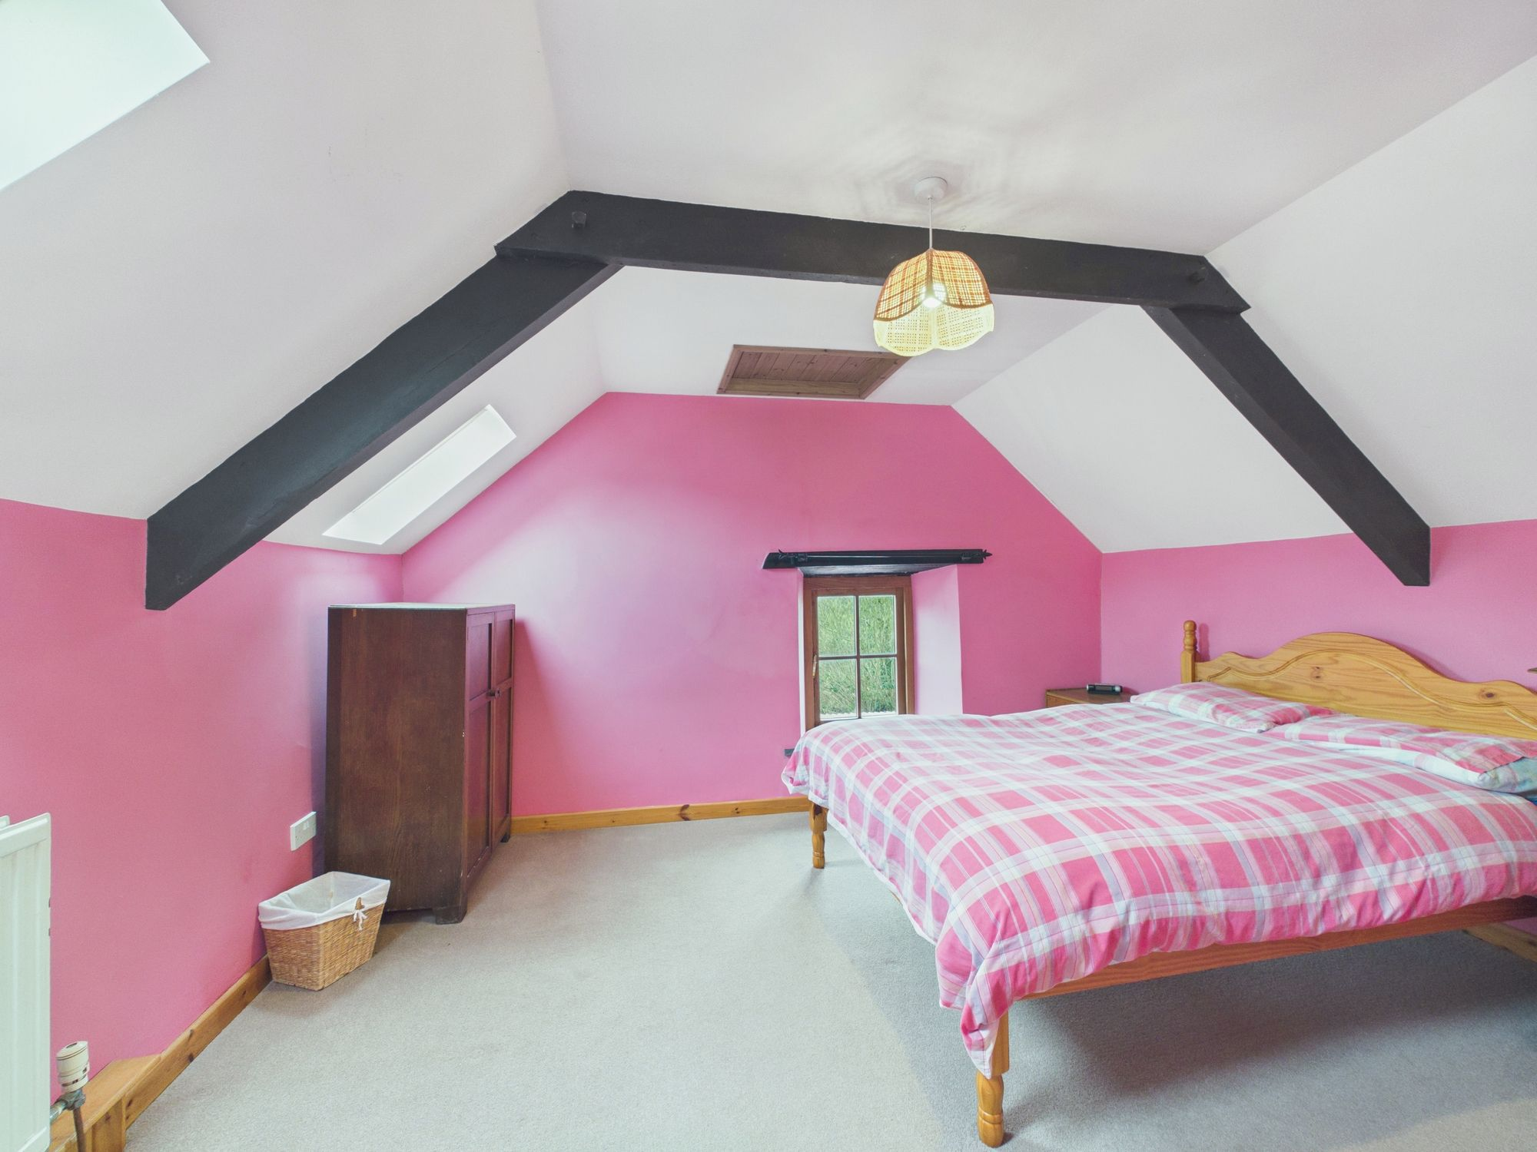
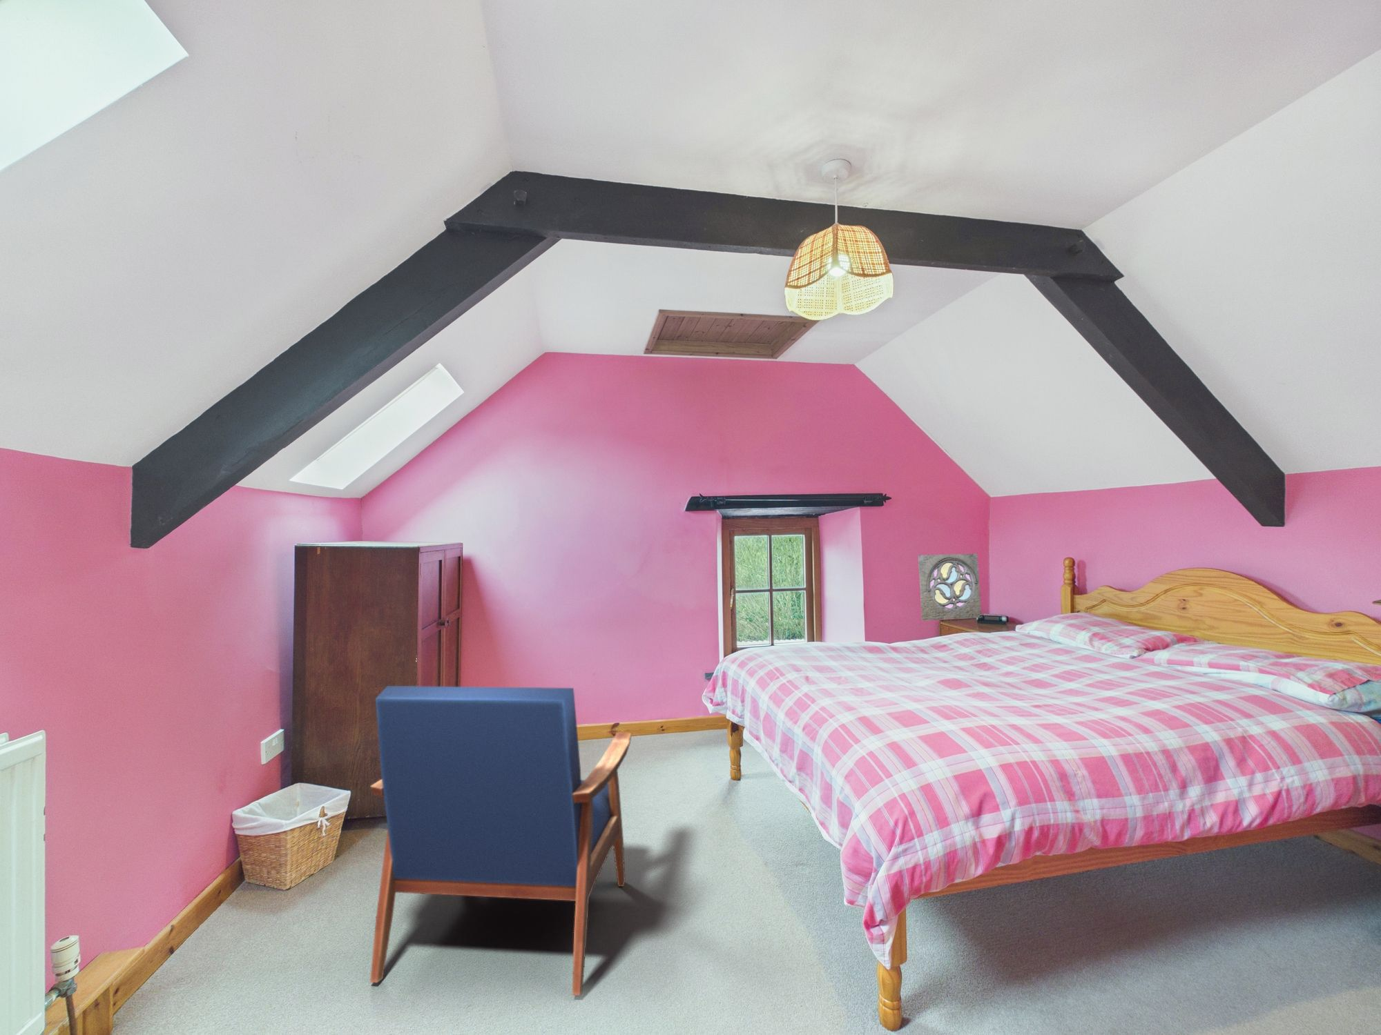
+ armchair (511, 798)
+ wall ornament (948, 586)
